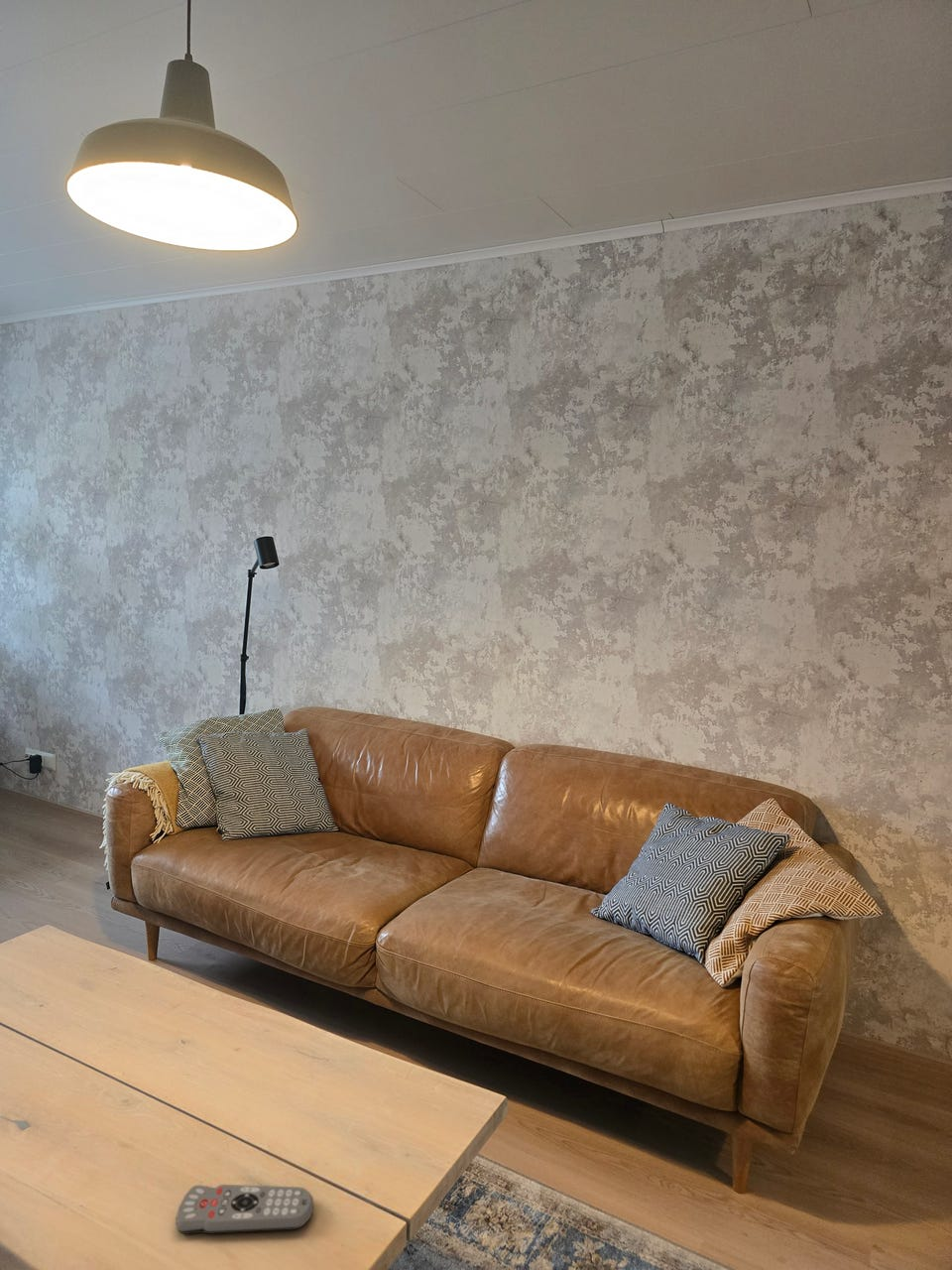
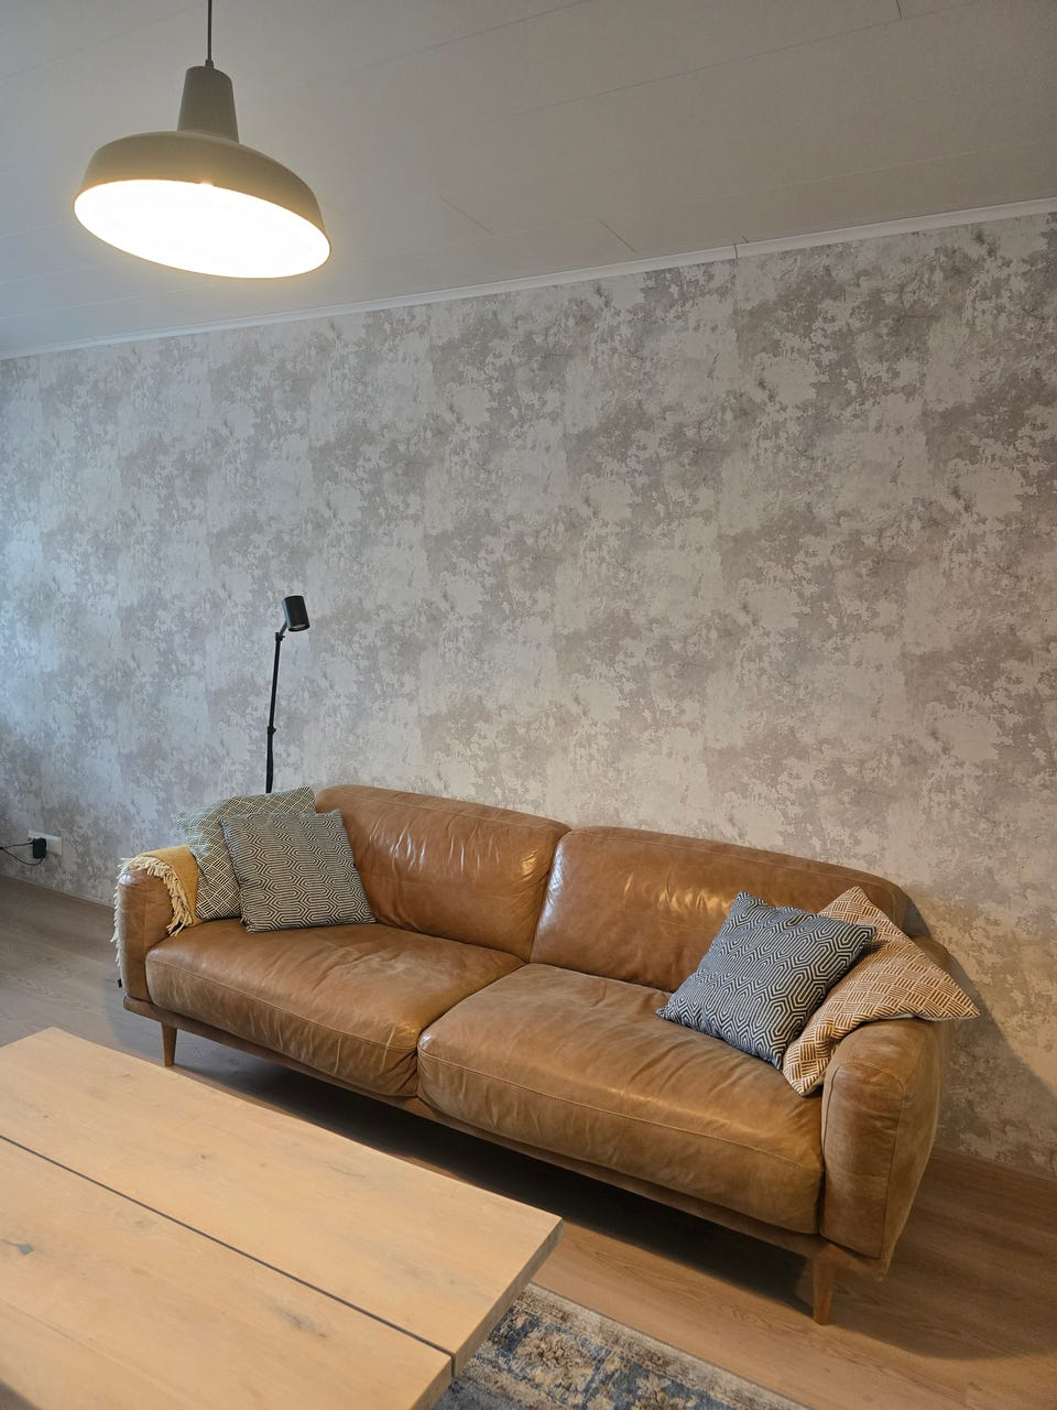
- remote control (246, 1208)
